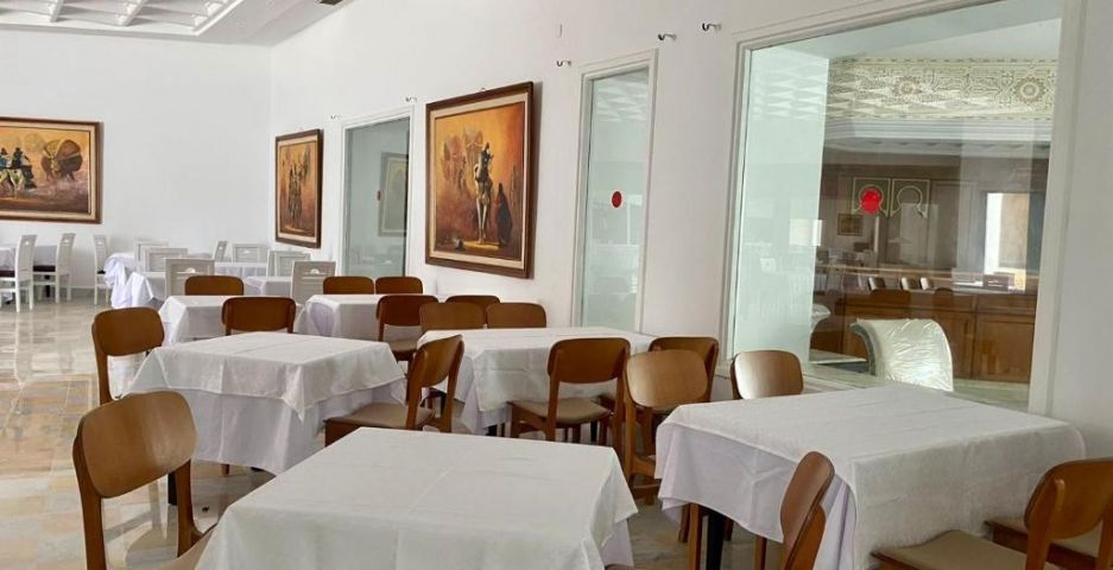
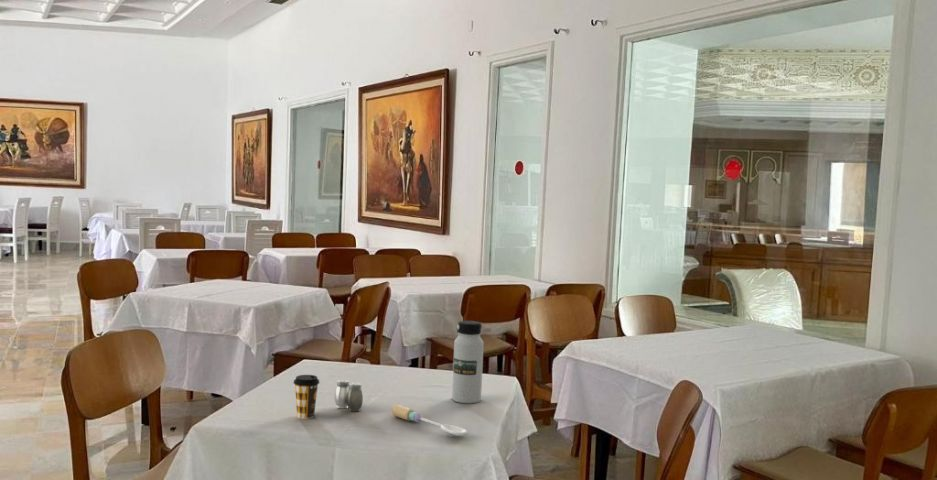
+ spoon (427, 420)
+ salt and pepper shaker (348, 395)
+ water bottle (468, 361)
+ coffee cup (306, 396)
